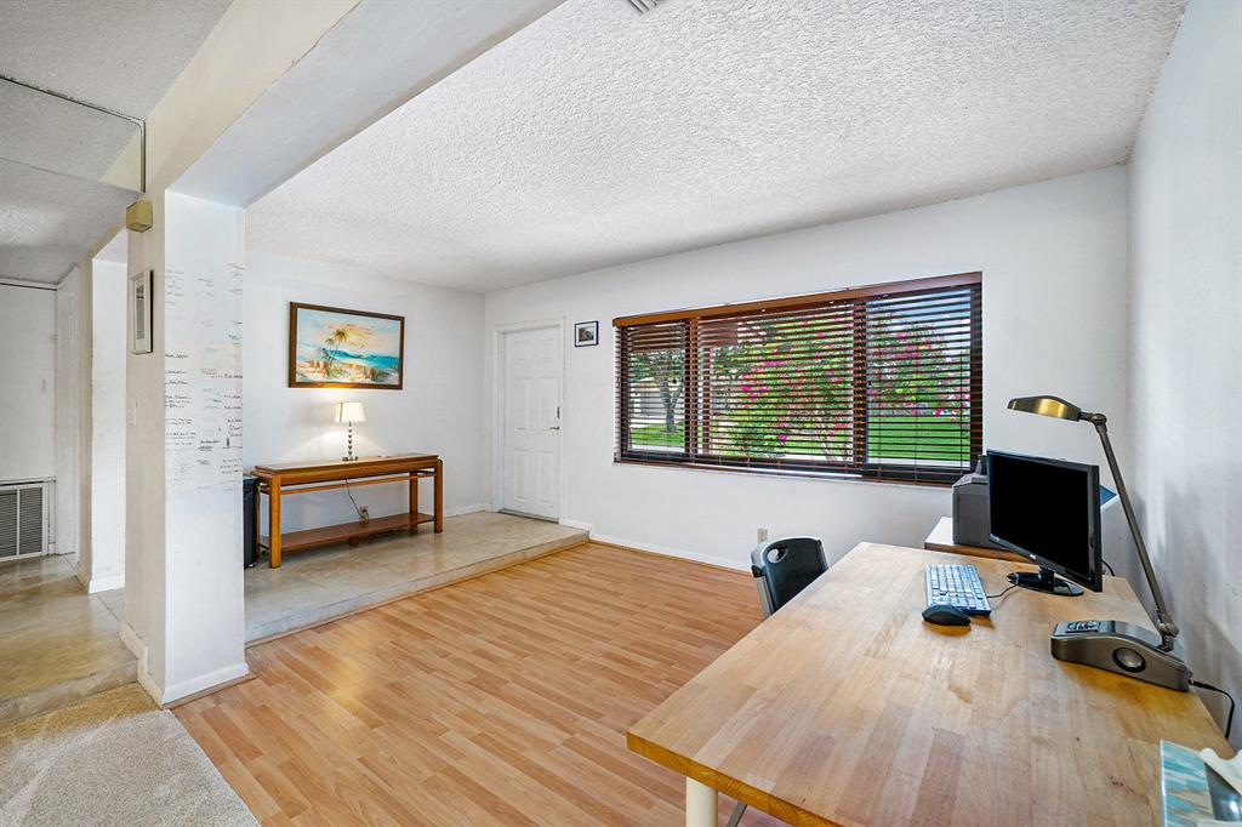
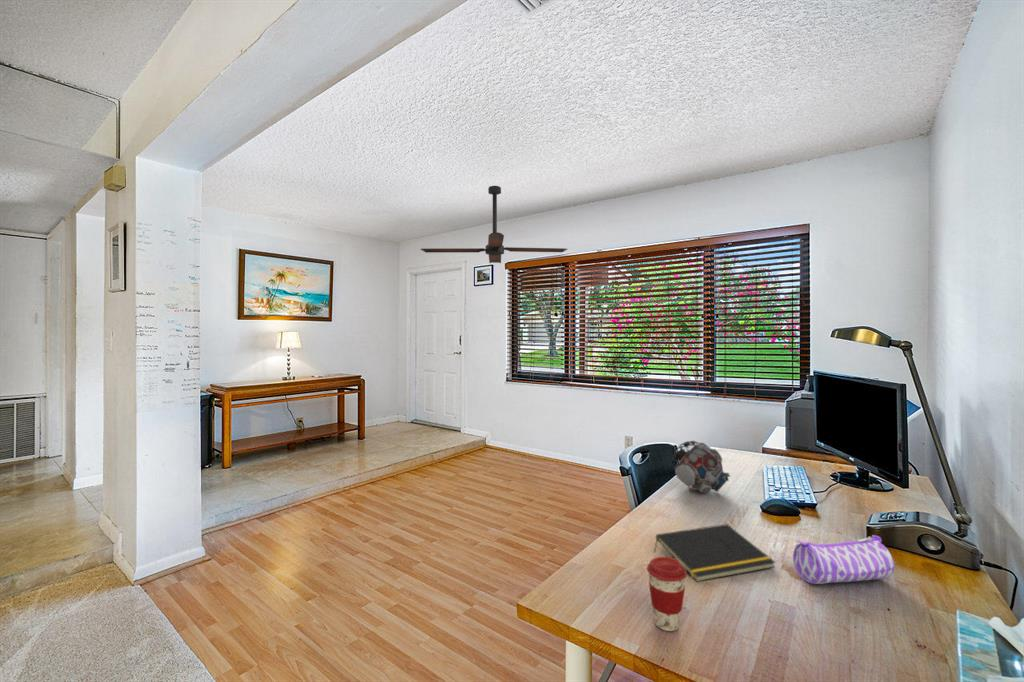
+ notepad (713, 550)
+ pencil case (843, 559)
+ coffee cup (666, 593)
+ speaker (700, 466)
+ ceiling fan (494, 221)
